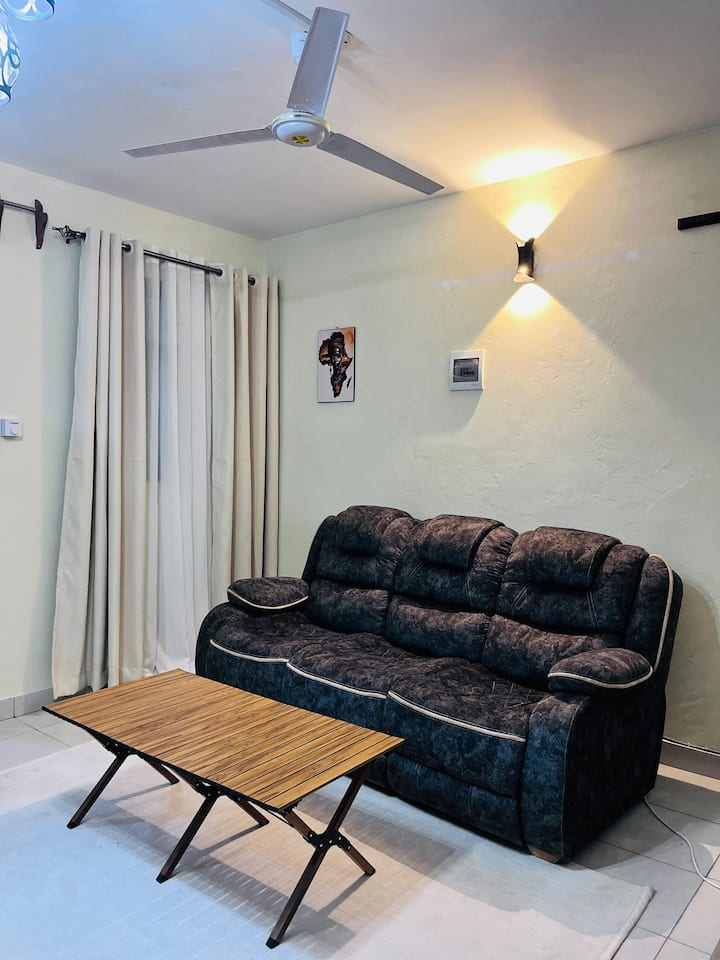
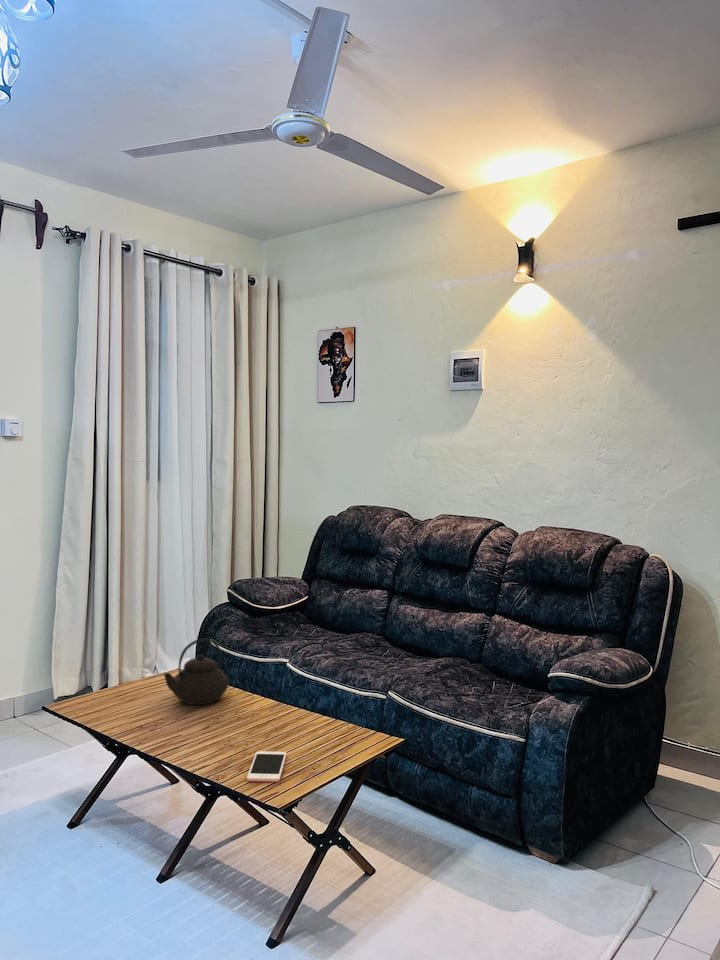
+ teapot (194, 670)
+ cell phone (267, 765)
